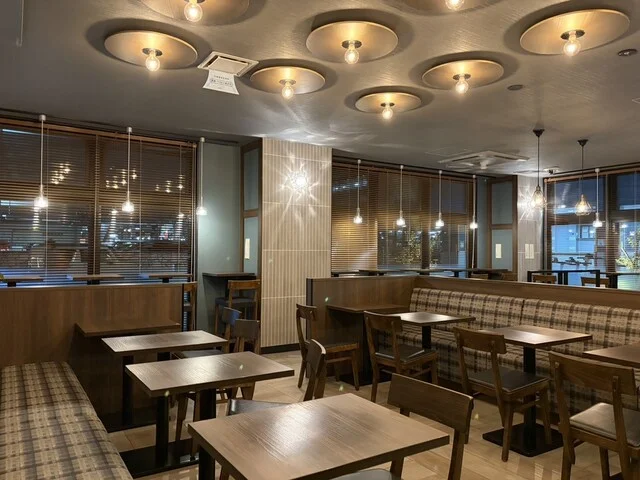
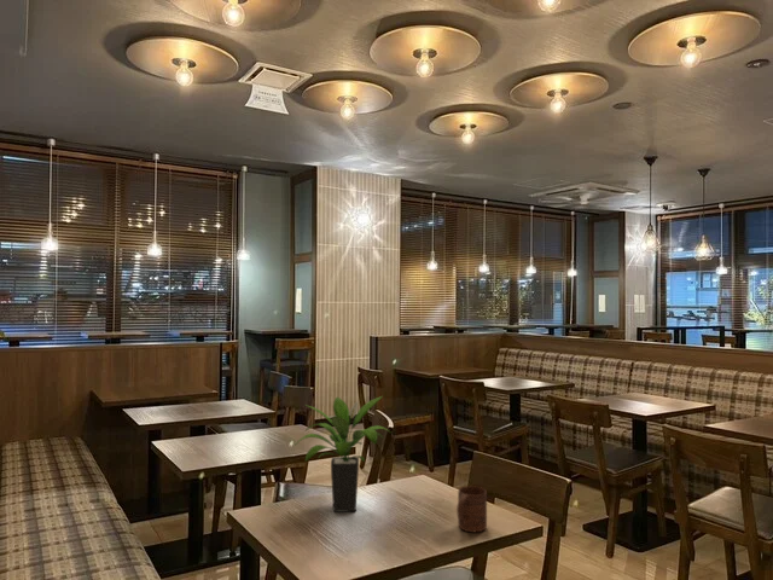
+ potted plant (344, 453)
+ cup (471, 510)
